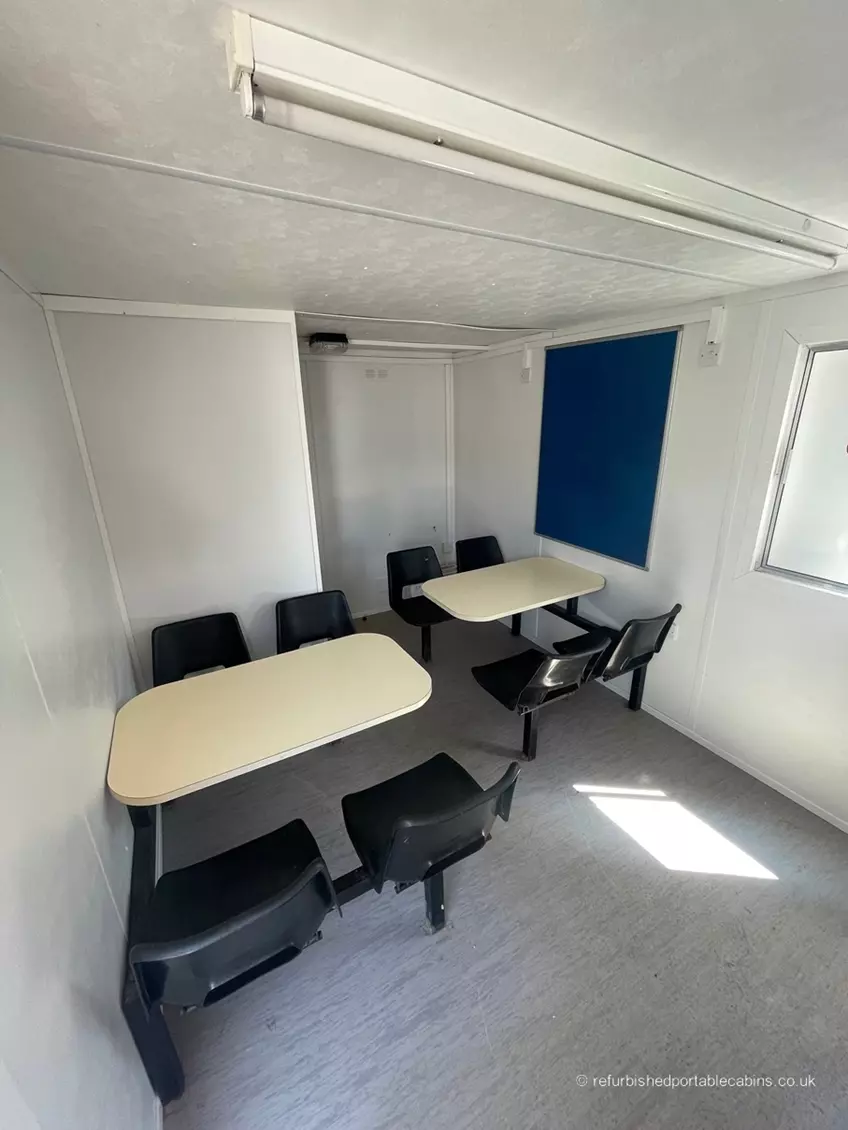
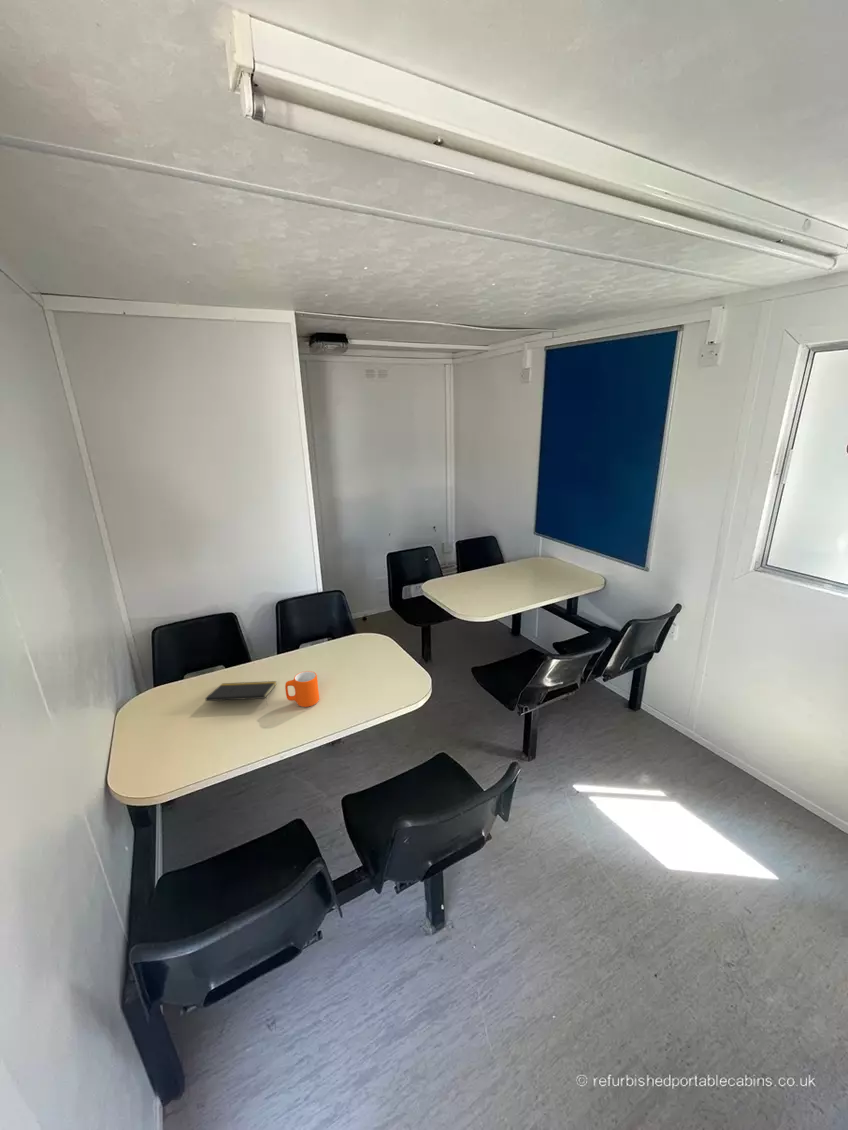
+ mug (303, 690)
+ notepad (242, 690)
